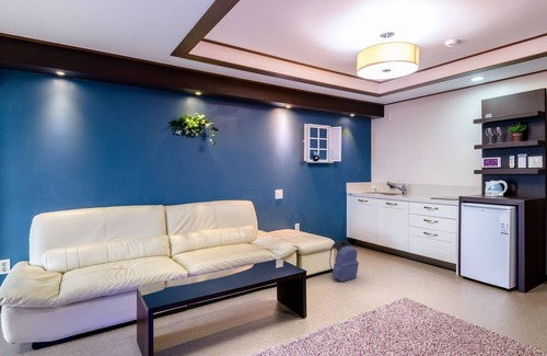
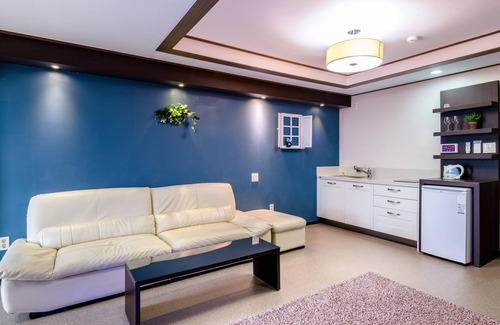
- backpack (341, 259)
